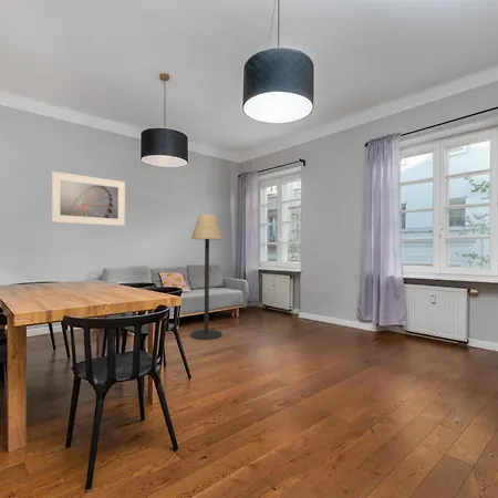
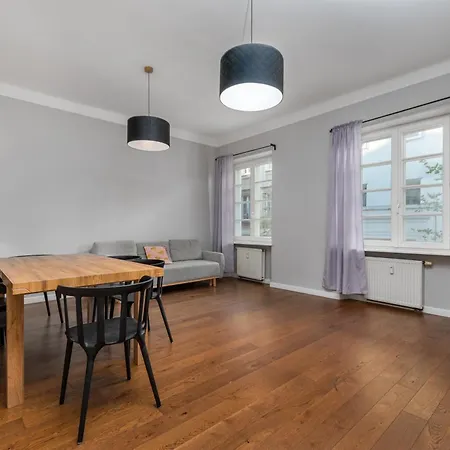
- floor lamp (206, 274)
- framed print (90, 200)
